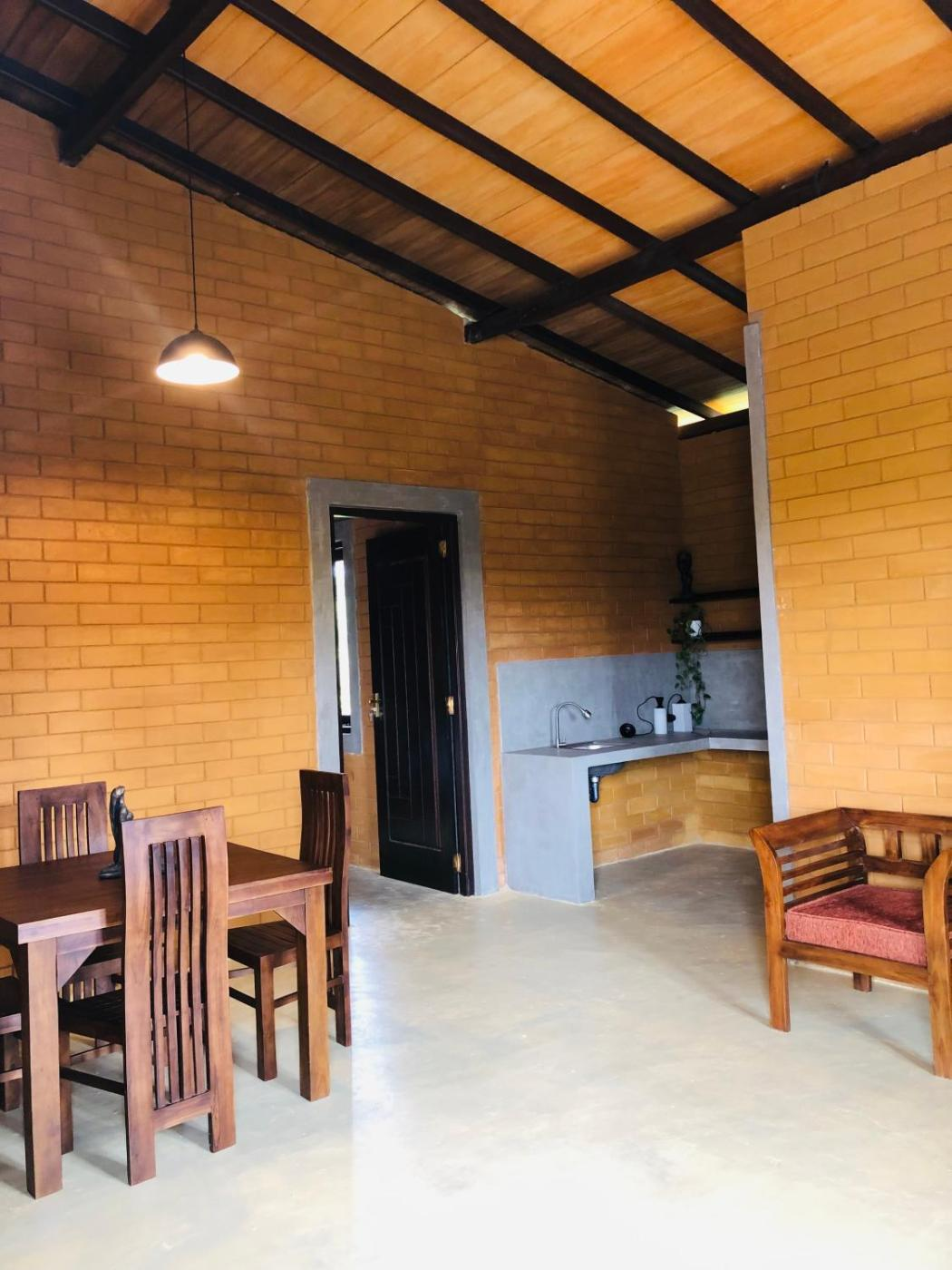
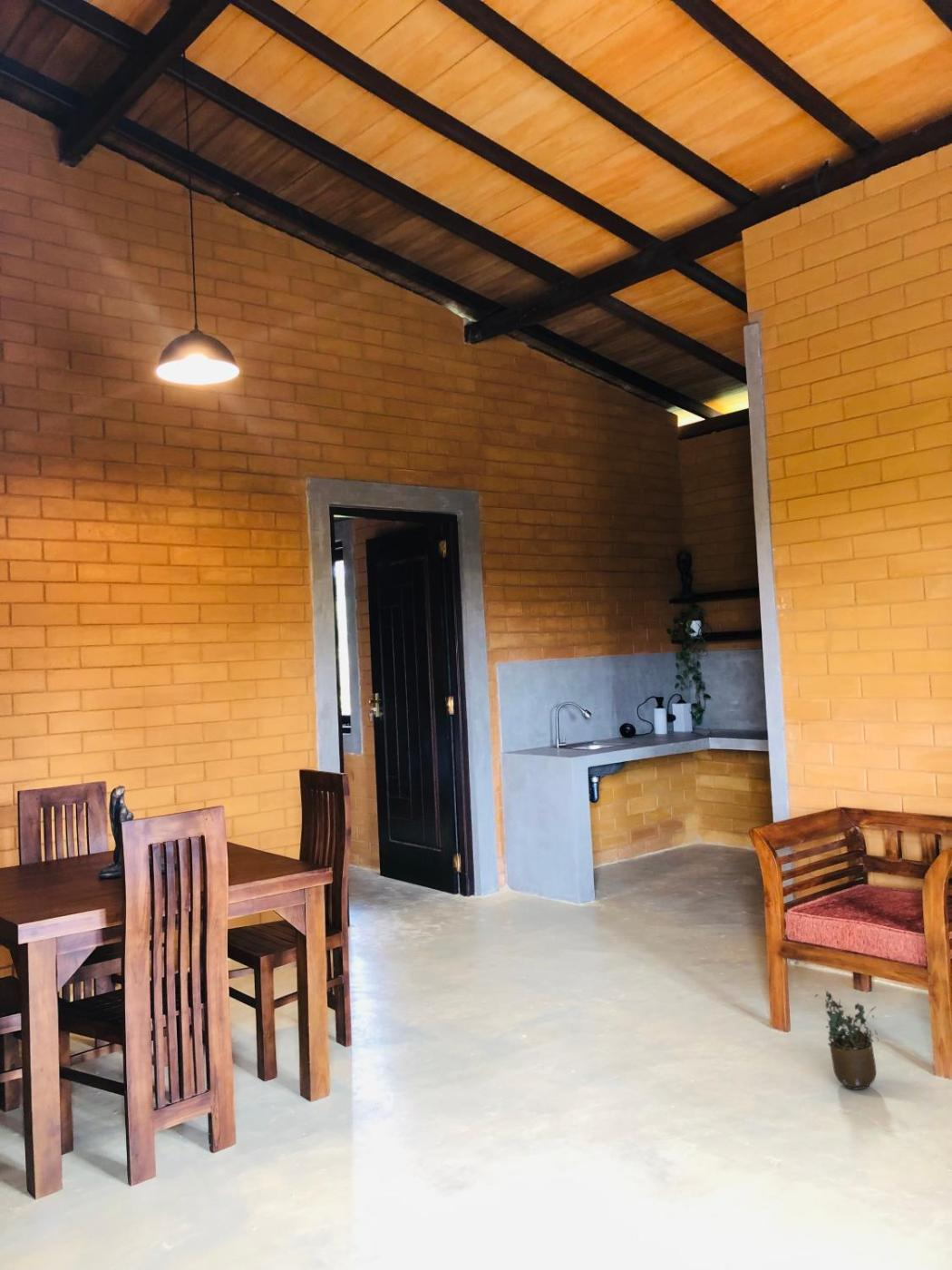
+ potted plant (845, 1033)
